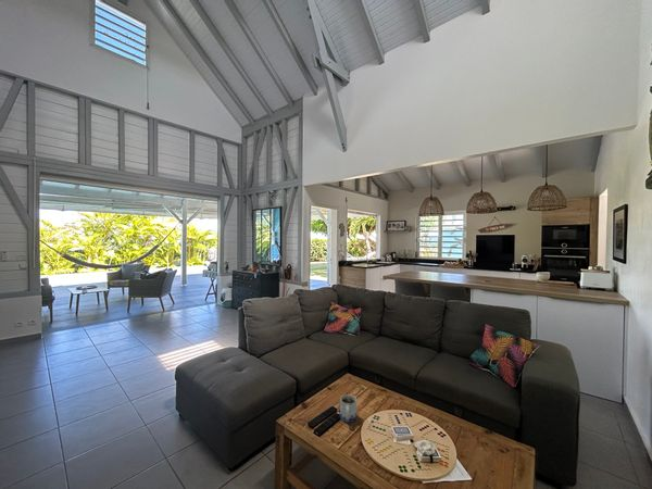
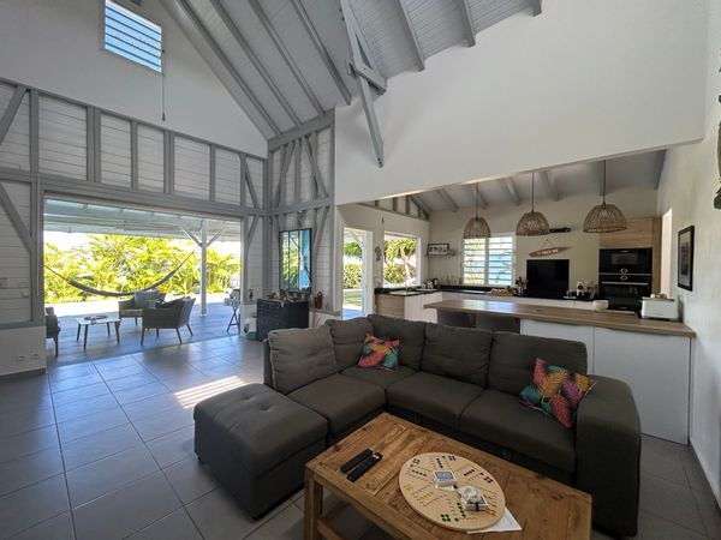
- mug (348, 409)
